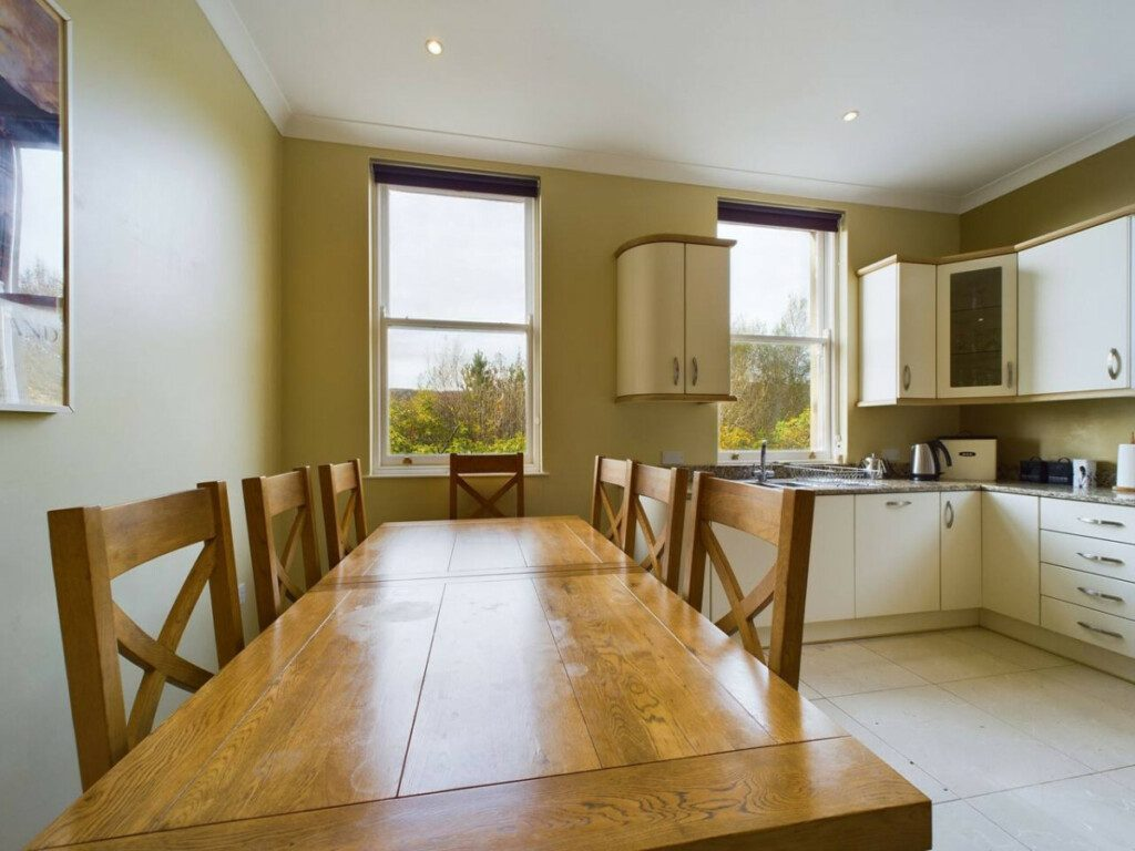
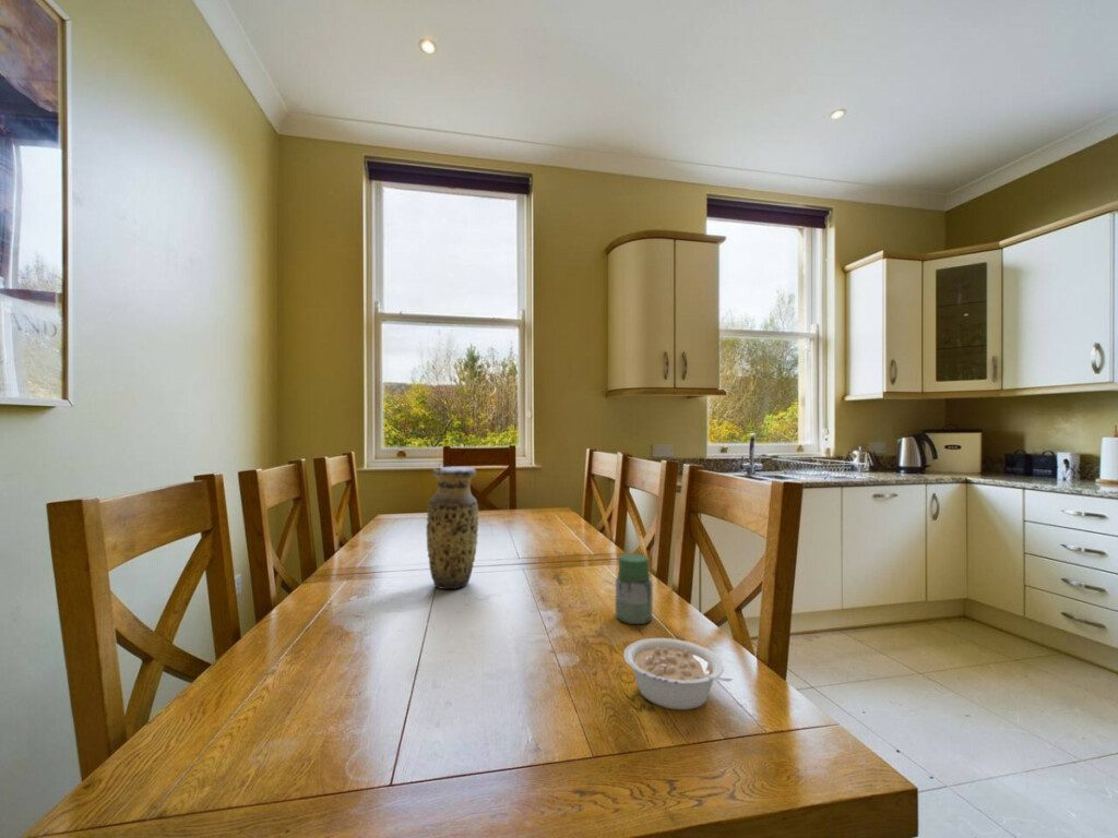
+ legume (676, 672)
+ jar (633, 587)
+ vase (452, 526)
